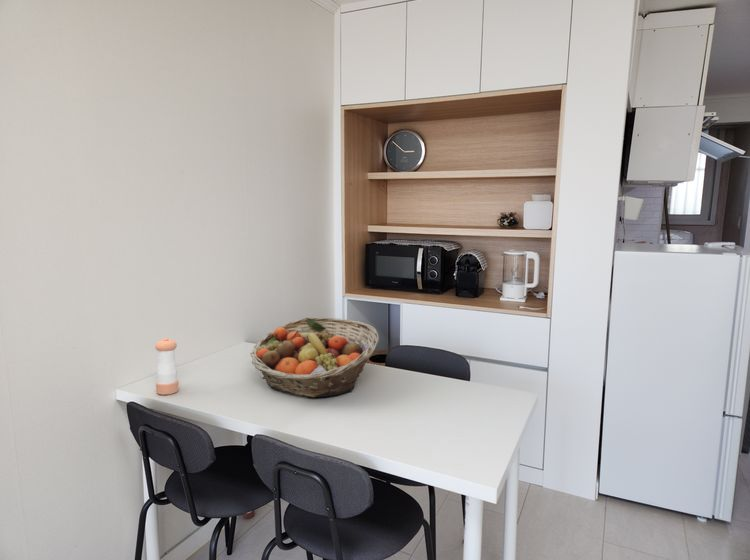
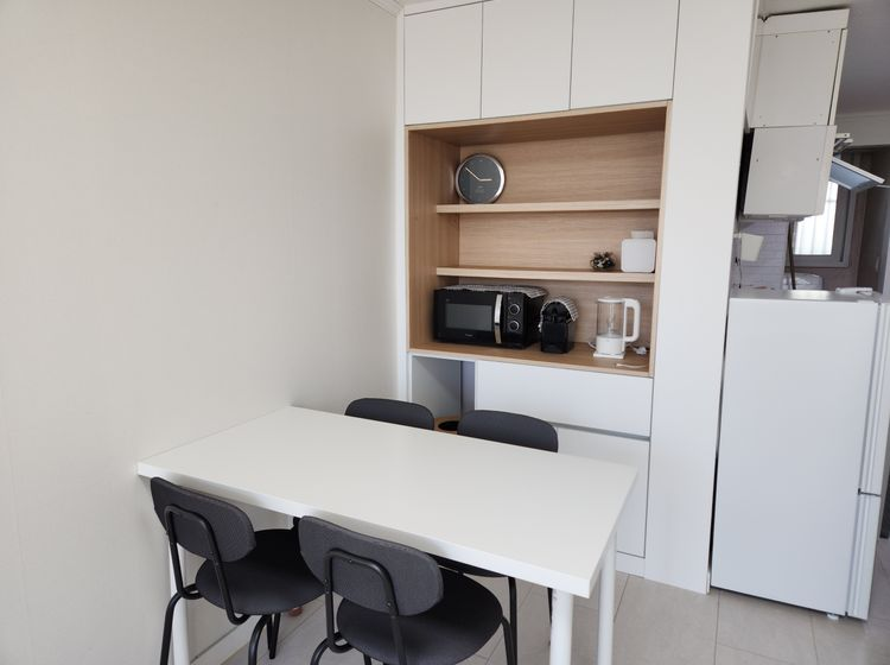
- pepper shaker (166, 364)
- fruit basket (314, 354)
